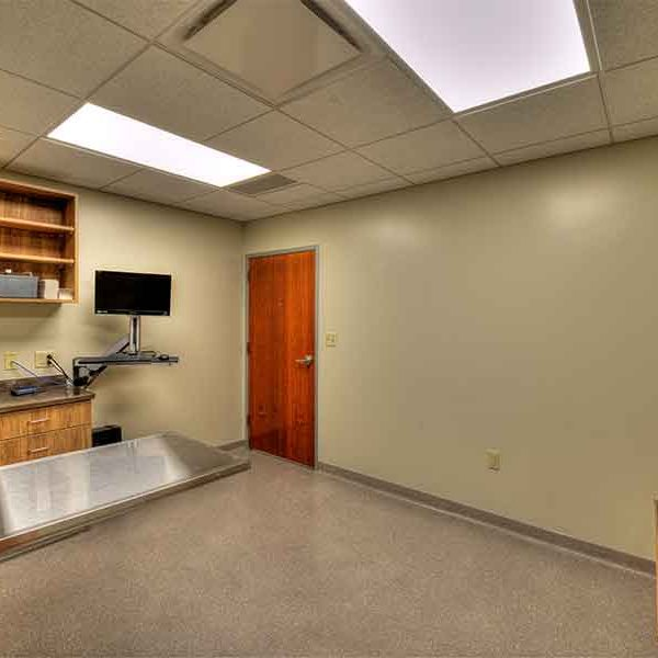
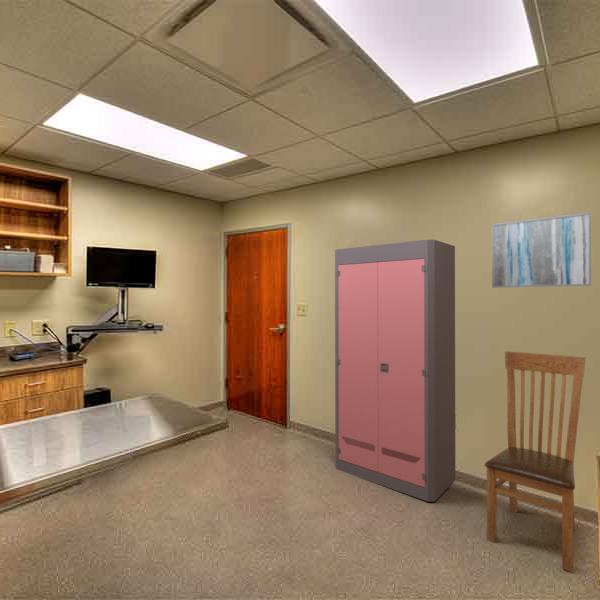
+ wall art (538, 252)
+ chair (538, 445)
+ storage cabinet (391, 361)
